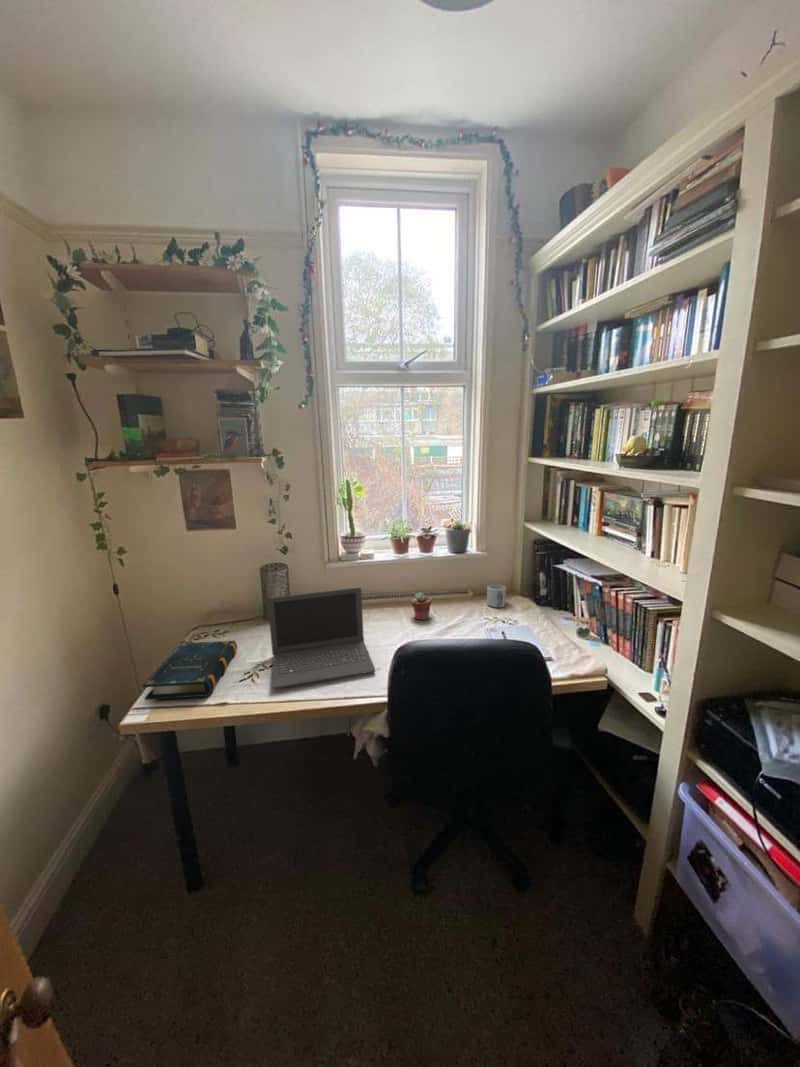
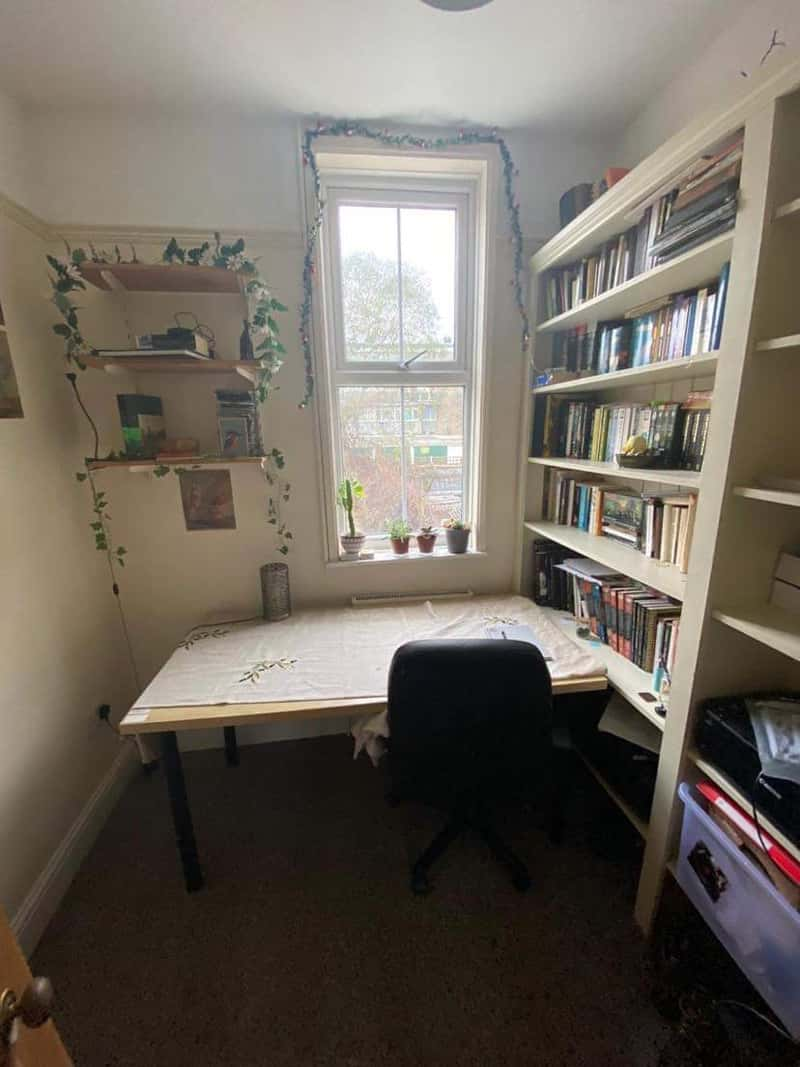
- potted succulent (421, 604)
- laptop computer (320, 634)
- book (195, 667)
- mug (494, 594)
